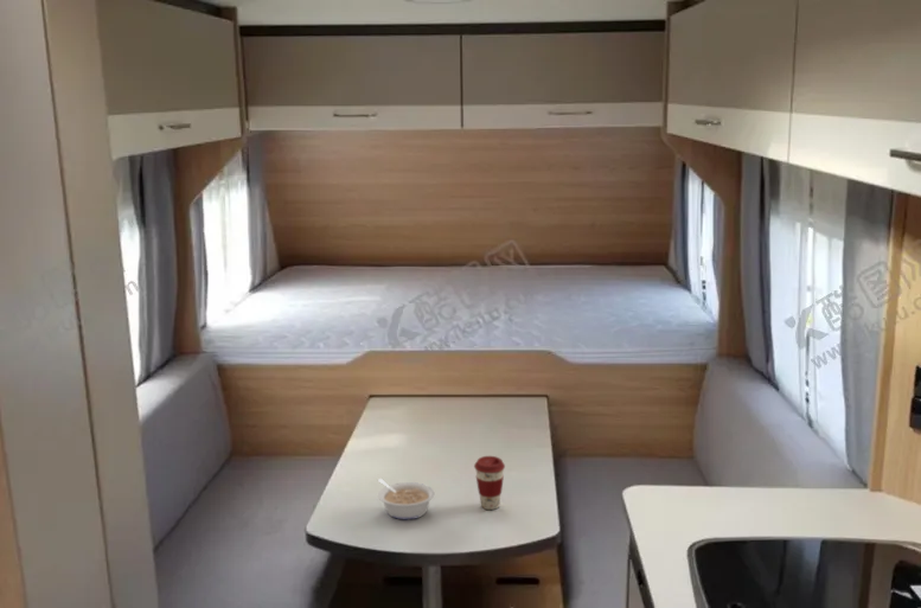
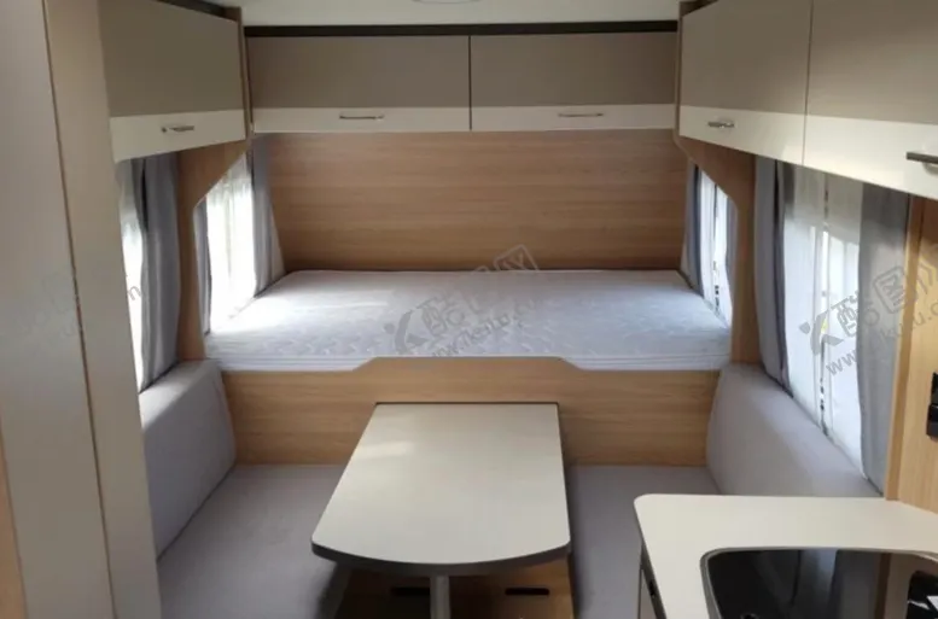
- legume (404, 500)
- coffee cup (490, 482)
